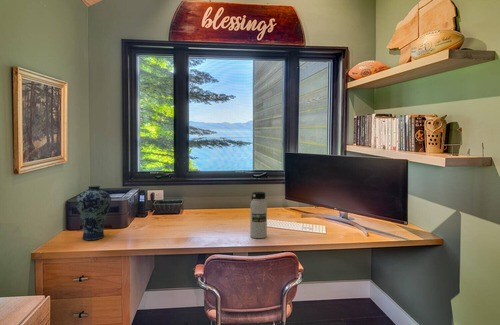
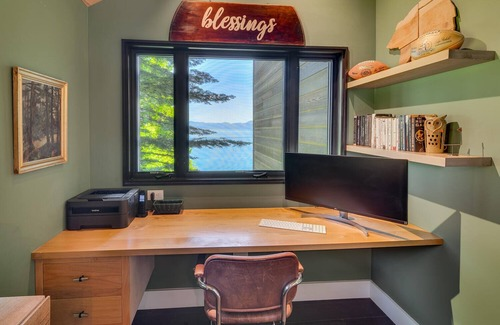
- water bottle (258, 214)
- vase (94, 211)
